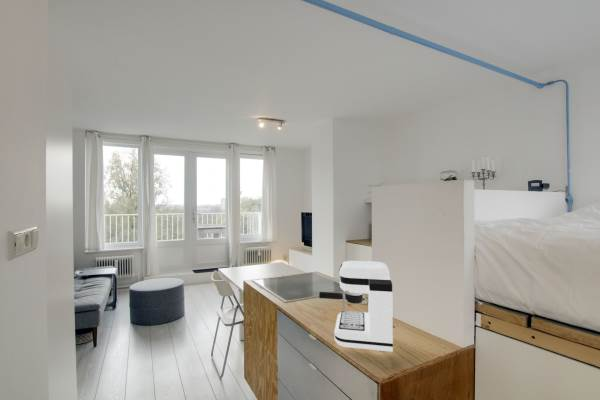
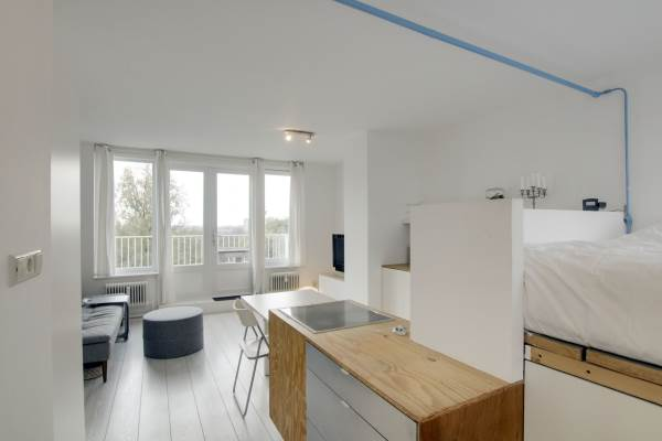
- coffee maker (361, 301)
